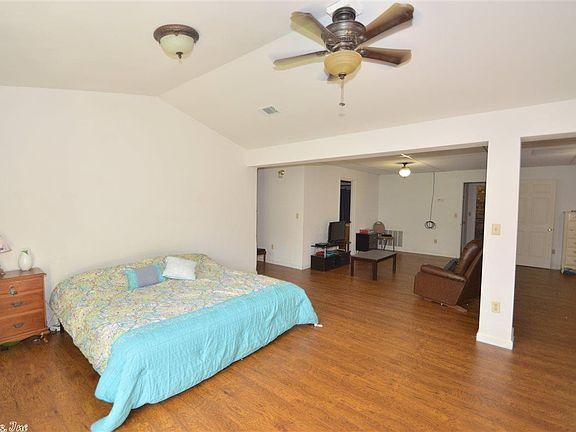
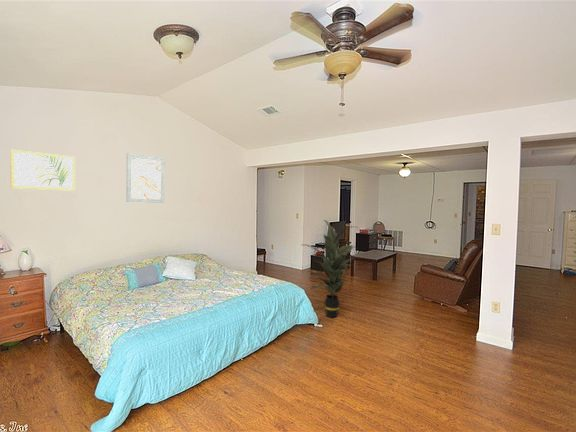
+ wall art (146, 179)
+ indoor plant (331, 267)
+ wall art (44, 171)
